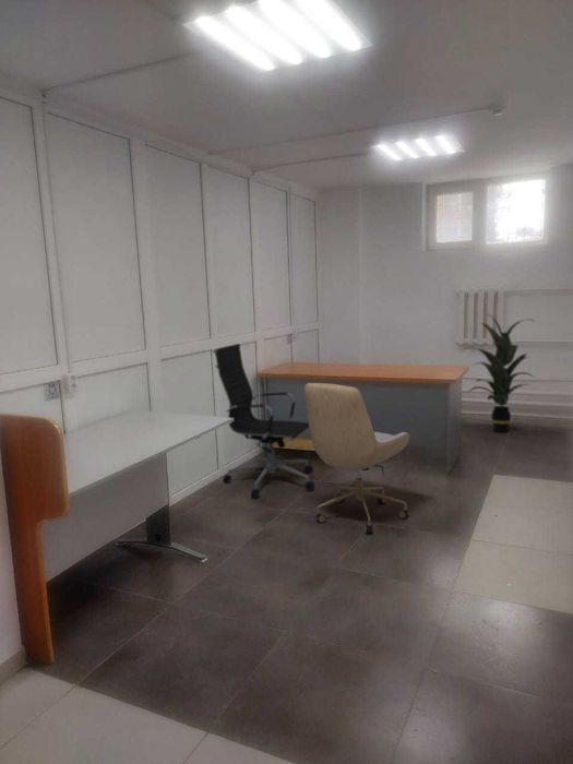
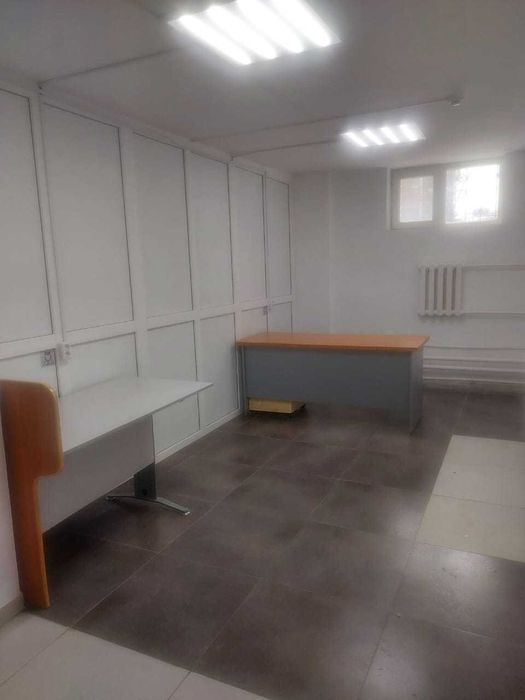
- chair (357, 447)
- office chair (270, 417)
- indoor plant (497, 372)
